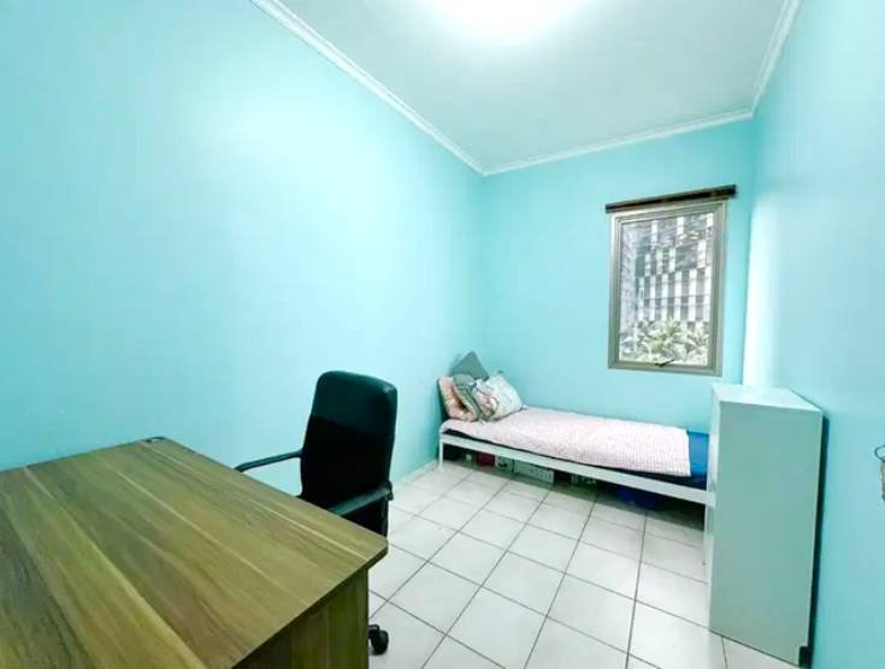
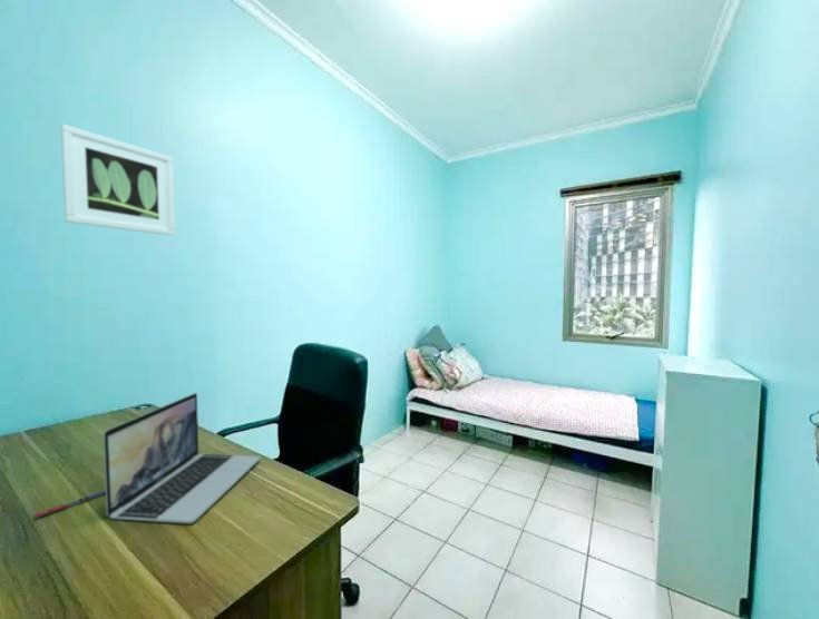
+ laptop (194, 448)
+ pen (78, 500)
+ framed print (124, 186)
